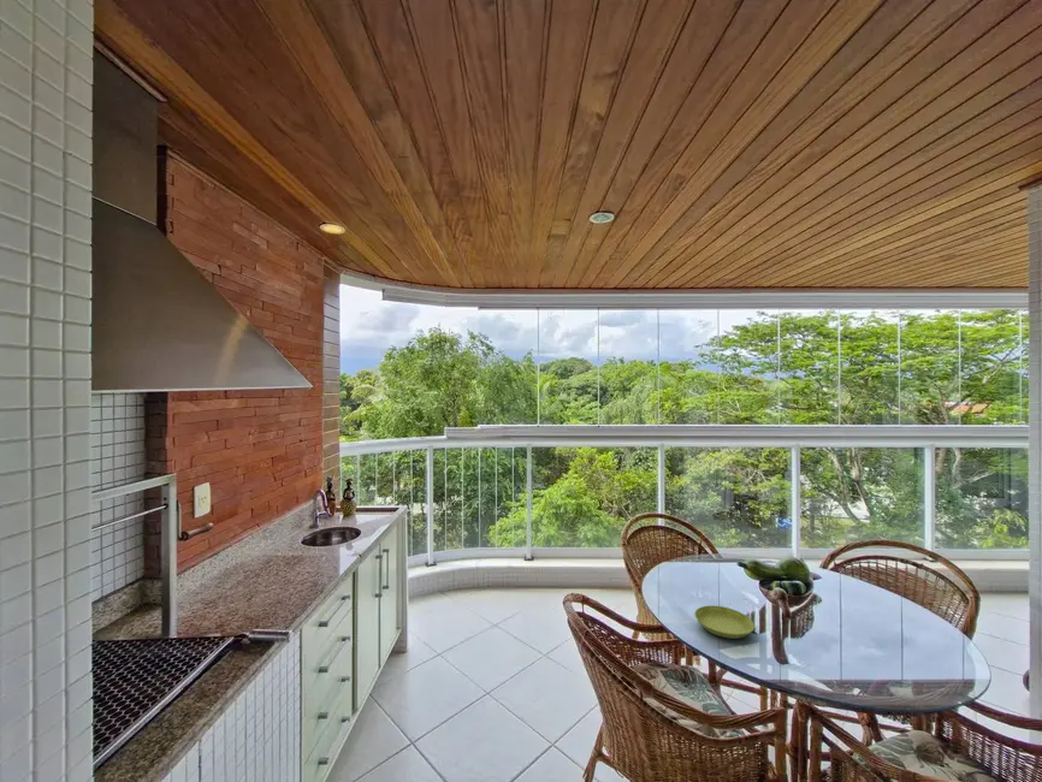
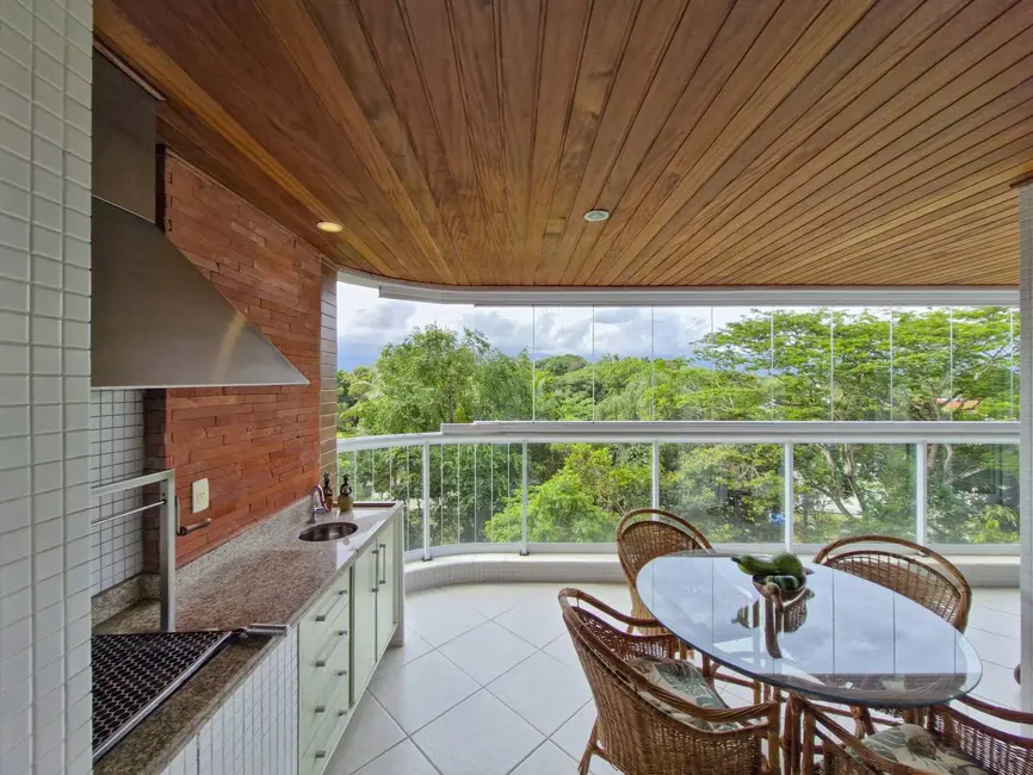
- saucer (723, 622)
